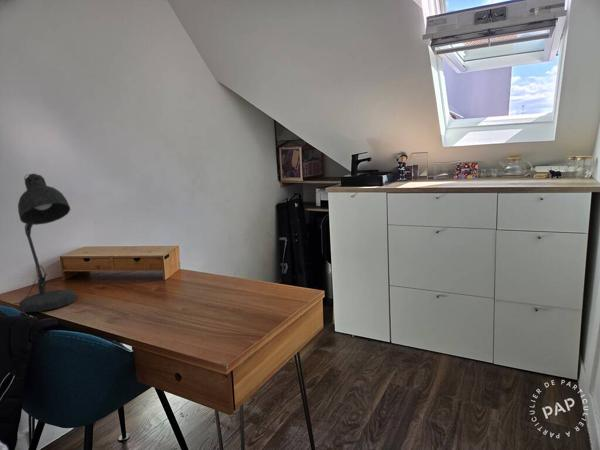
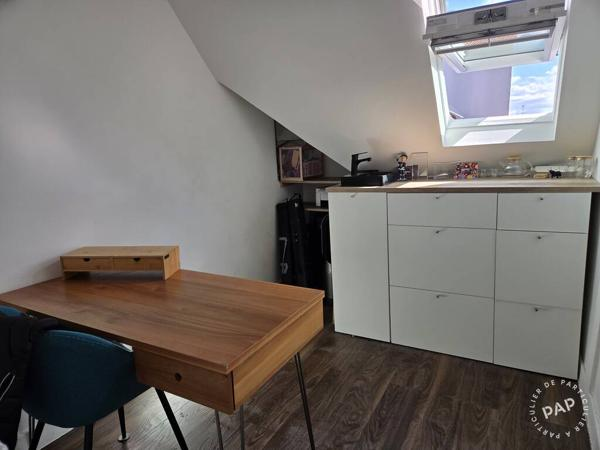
- desk lamp (32, 243)
